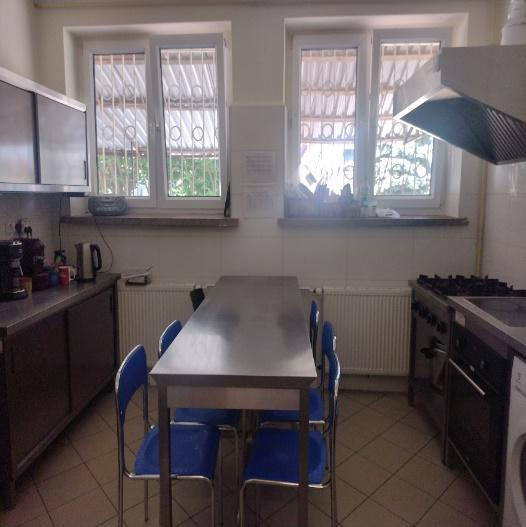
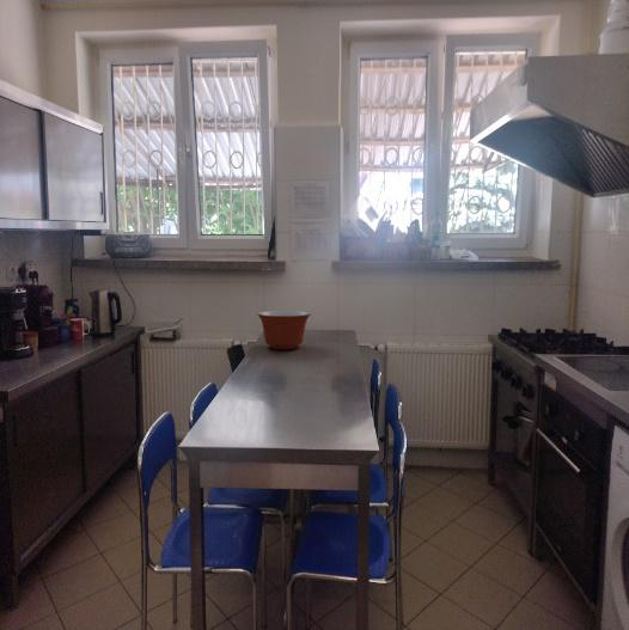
+ mixing bowl (283, 330)
